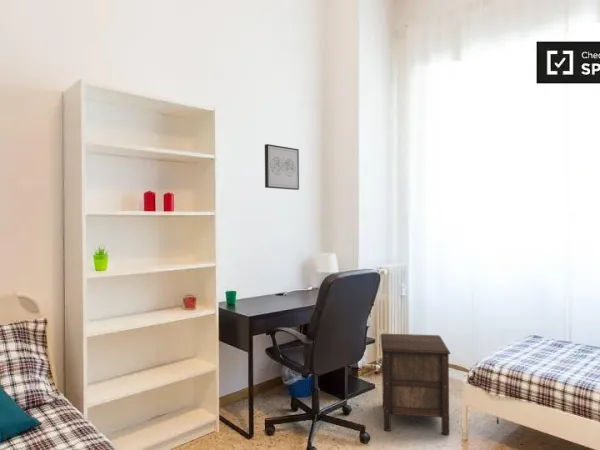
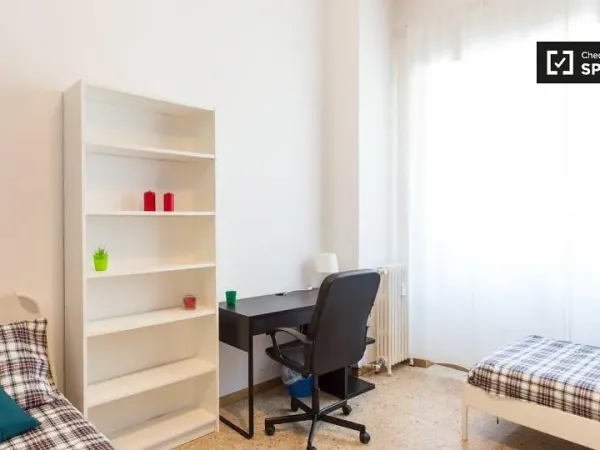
- nightstand (413, 380)
- wall art (282, 167)
